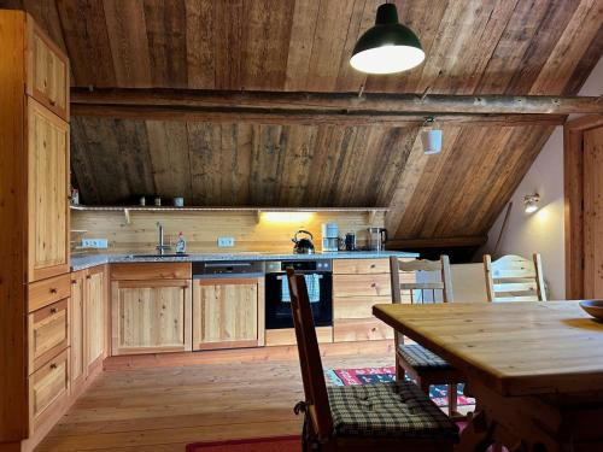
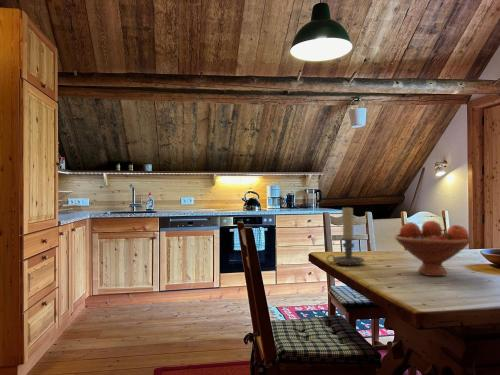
+ fruit bowl (431, 248)
+ candle holder (345, 235)
